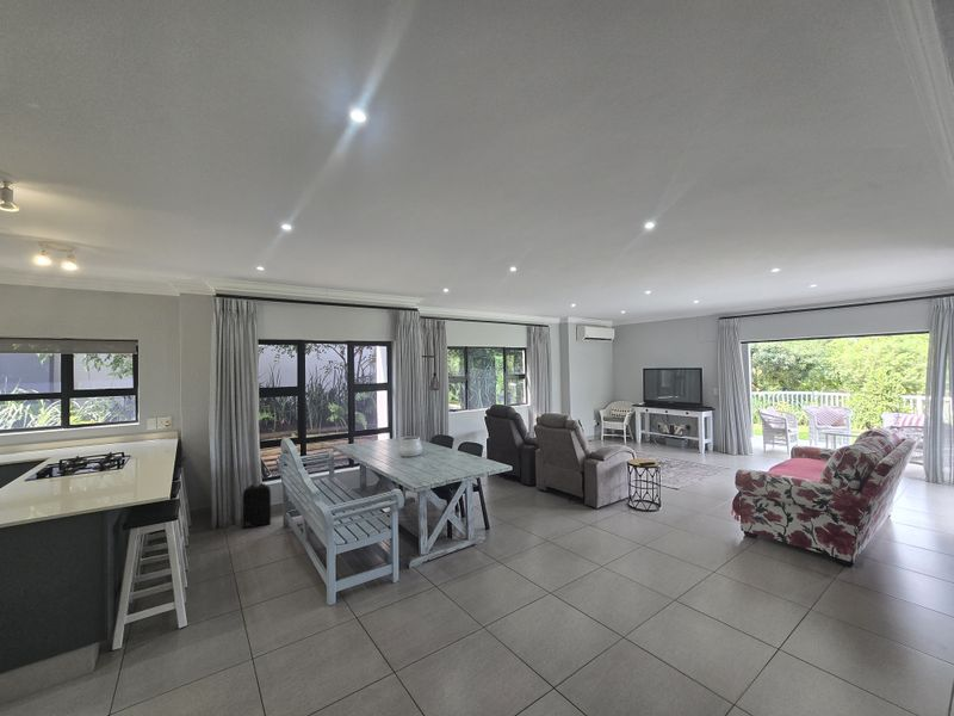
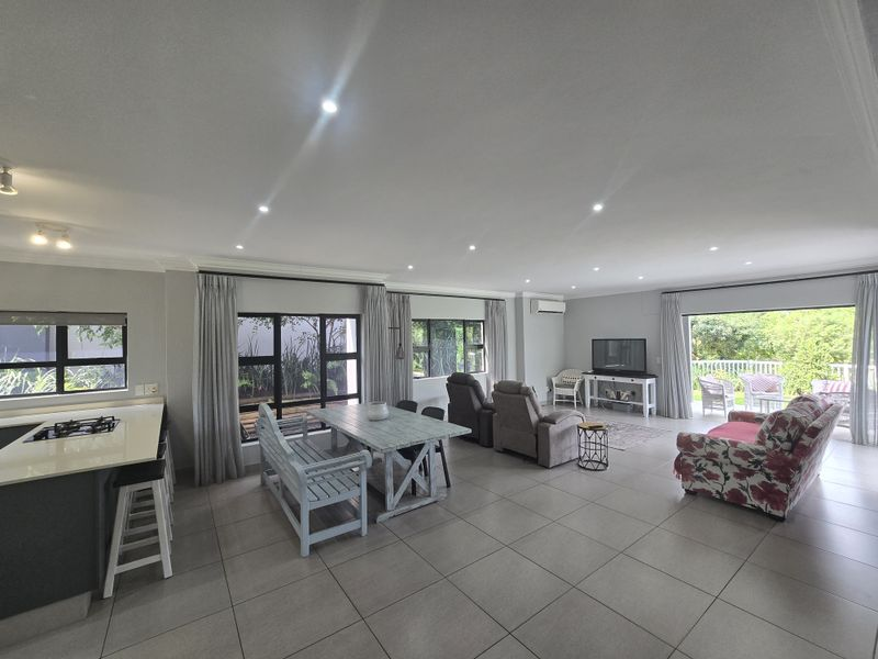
- backpack (256, 502)
